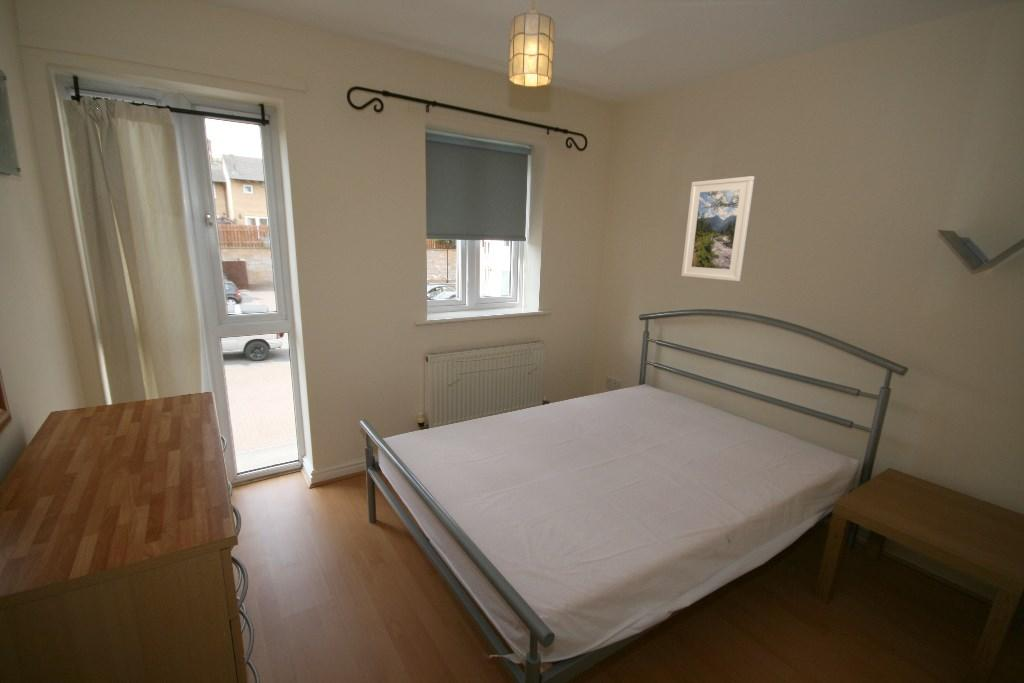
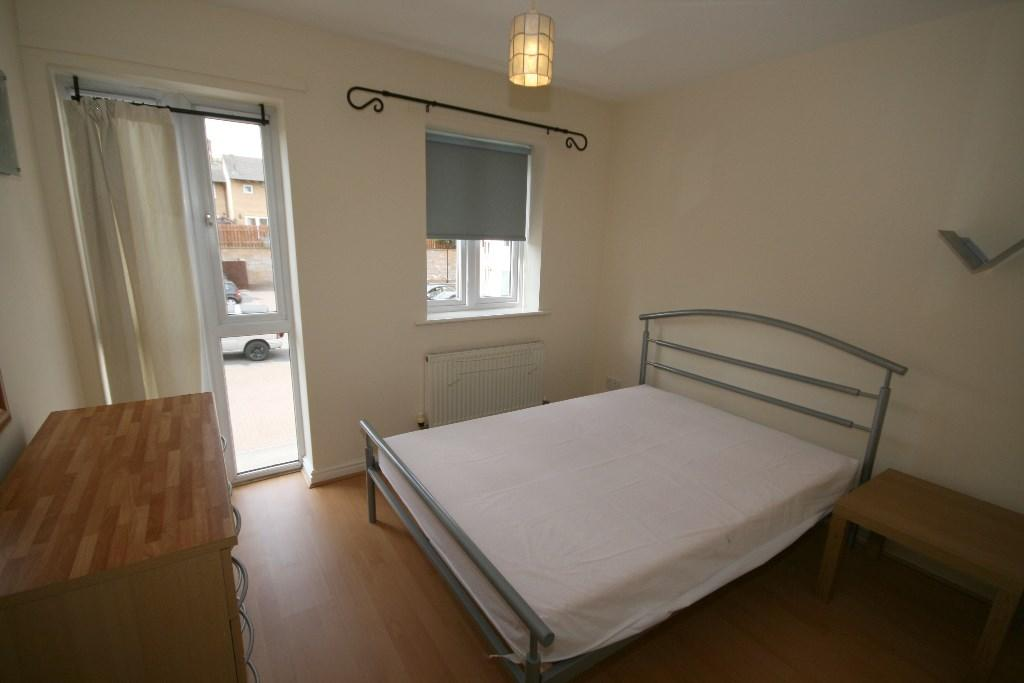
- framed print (715, 230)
